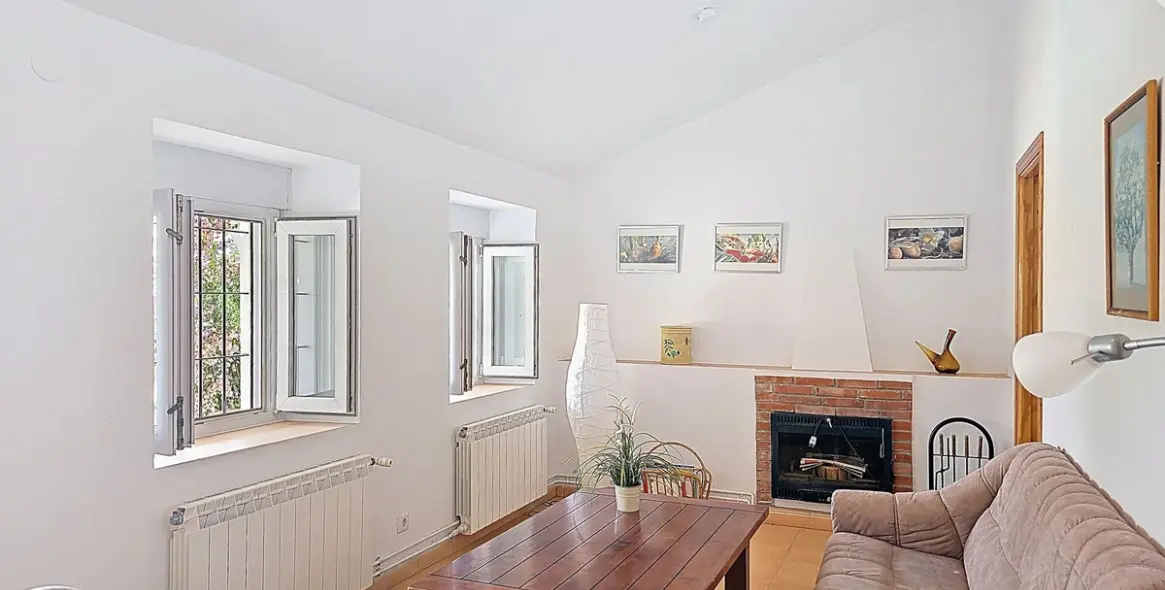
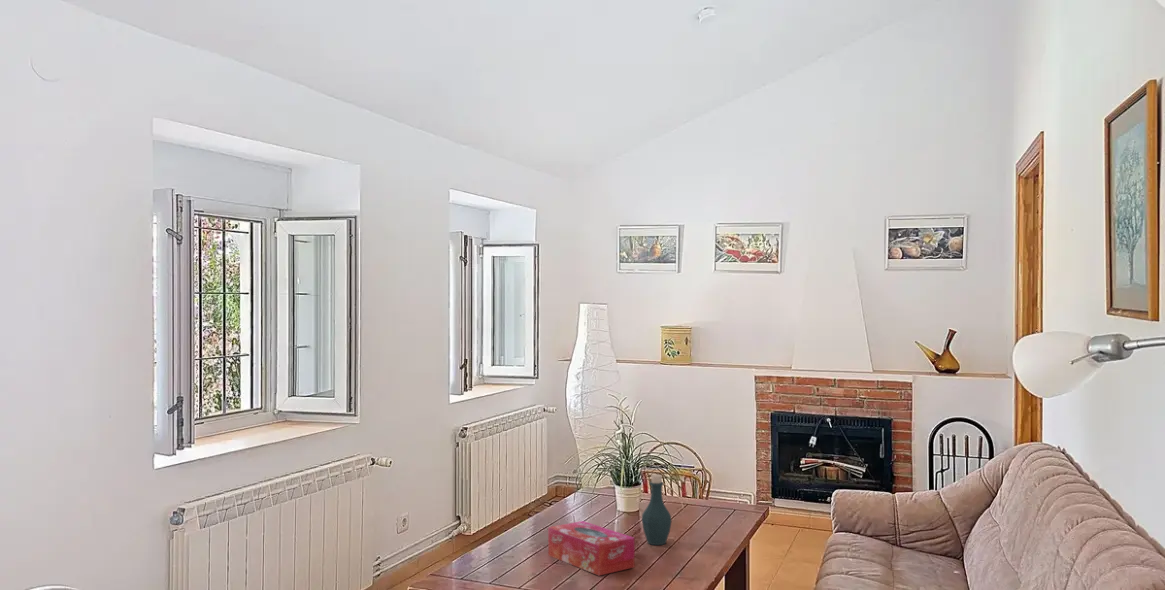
+ tissue box (590, 546)
+ bottle (656, 509)
